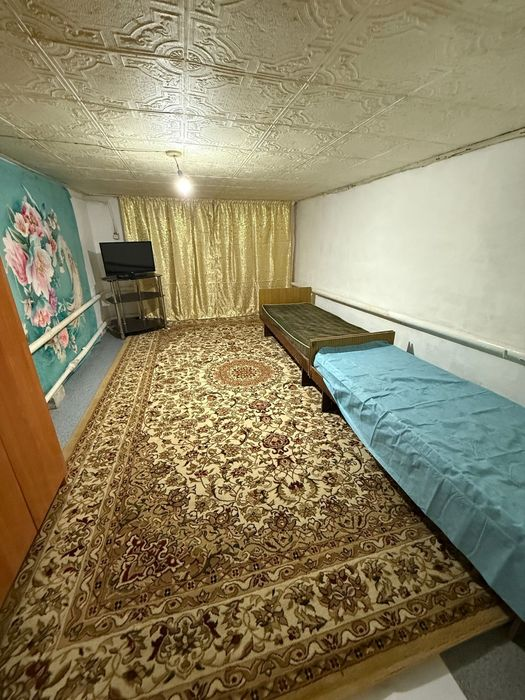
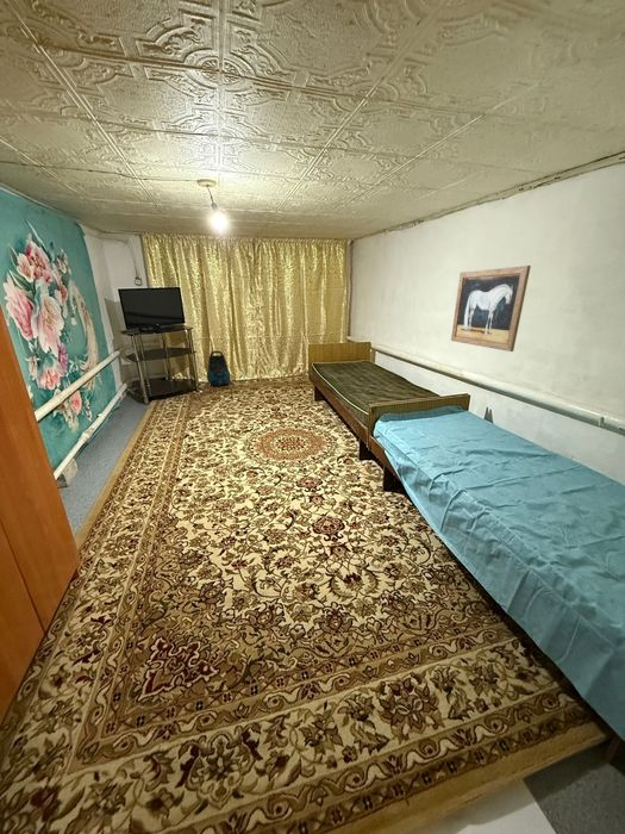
+ vacuum cleaner (218, 368)
+ wall art (485, 309)
